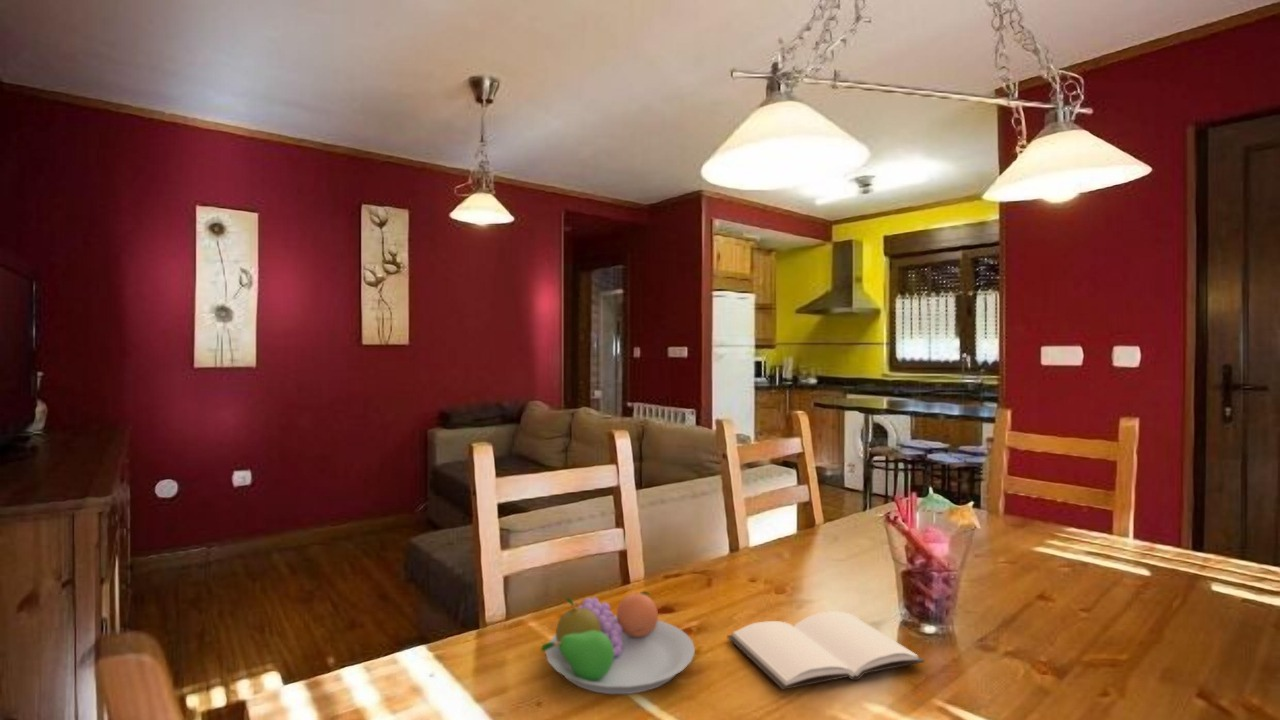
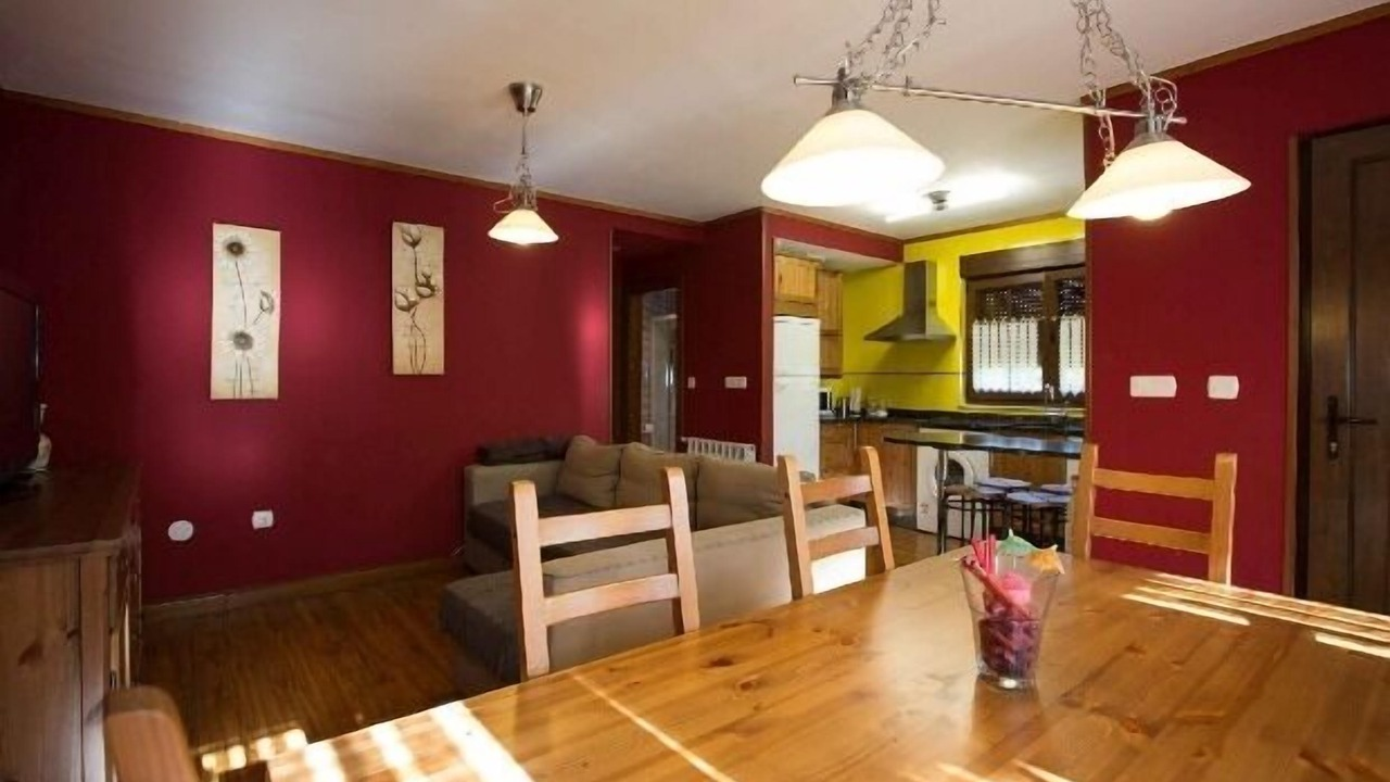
- fruit bowl (614, 633)
- book (821, 645)
